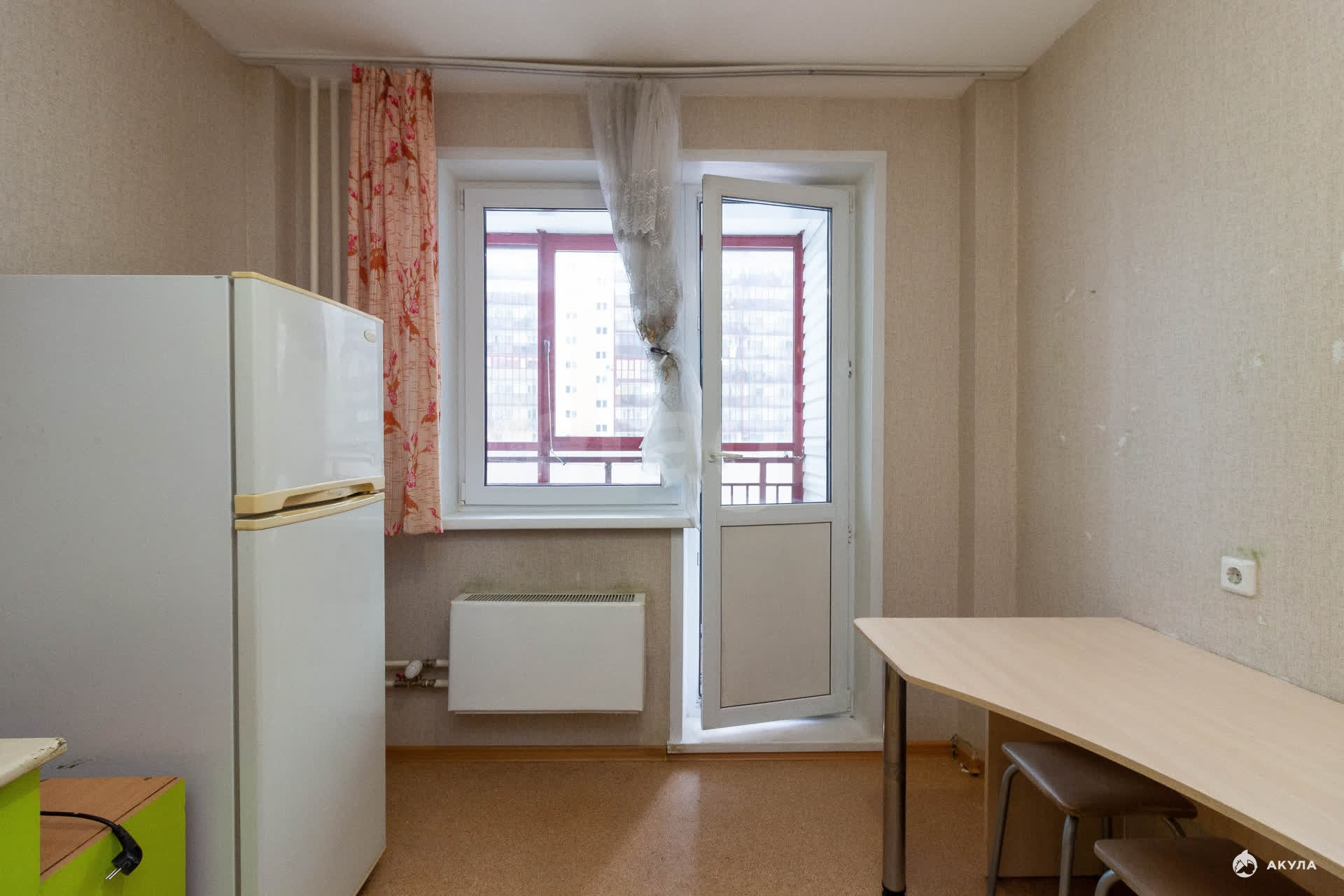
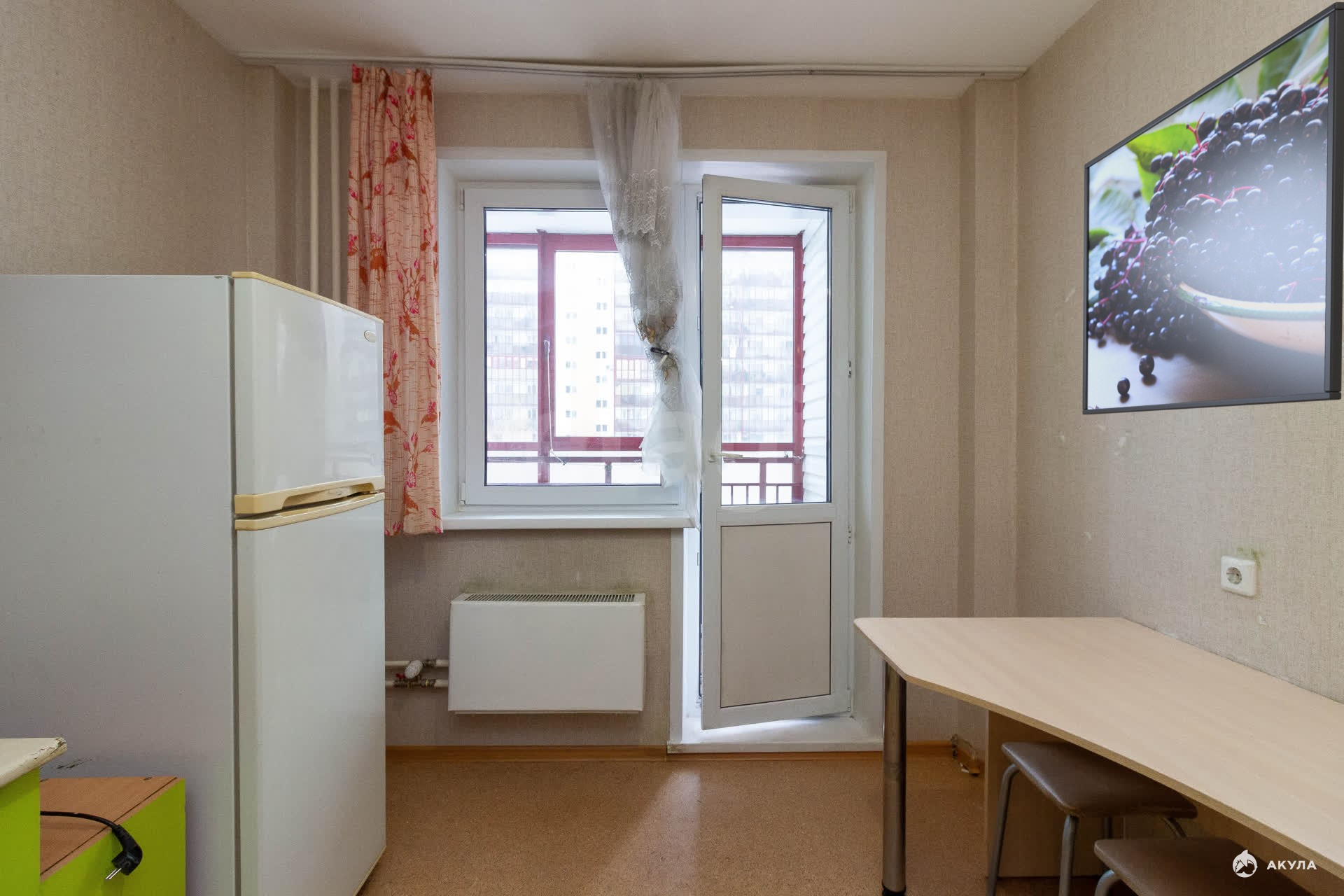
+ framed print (1184, 255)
